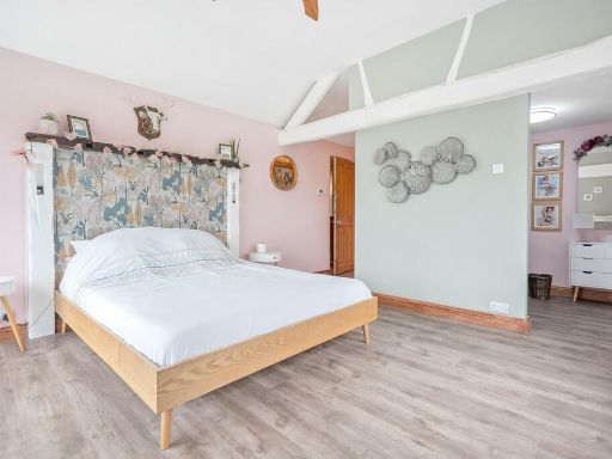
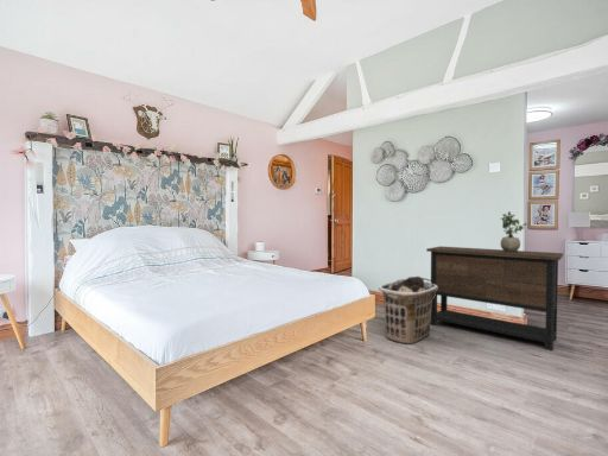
+ dresser (489, 291)
+ clothes hamper (407, 305)
+ potted plant (513, 230)
